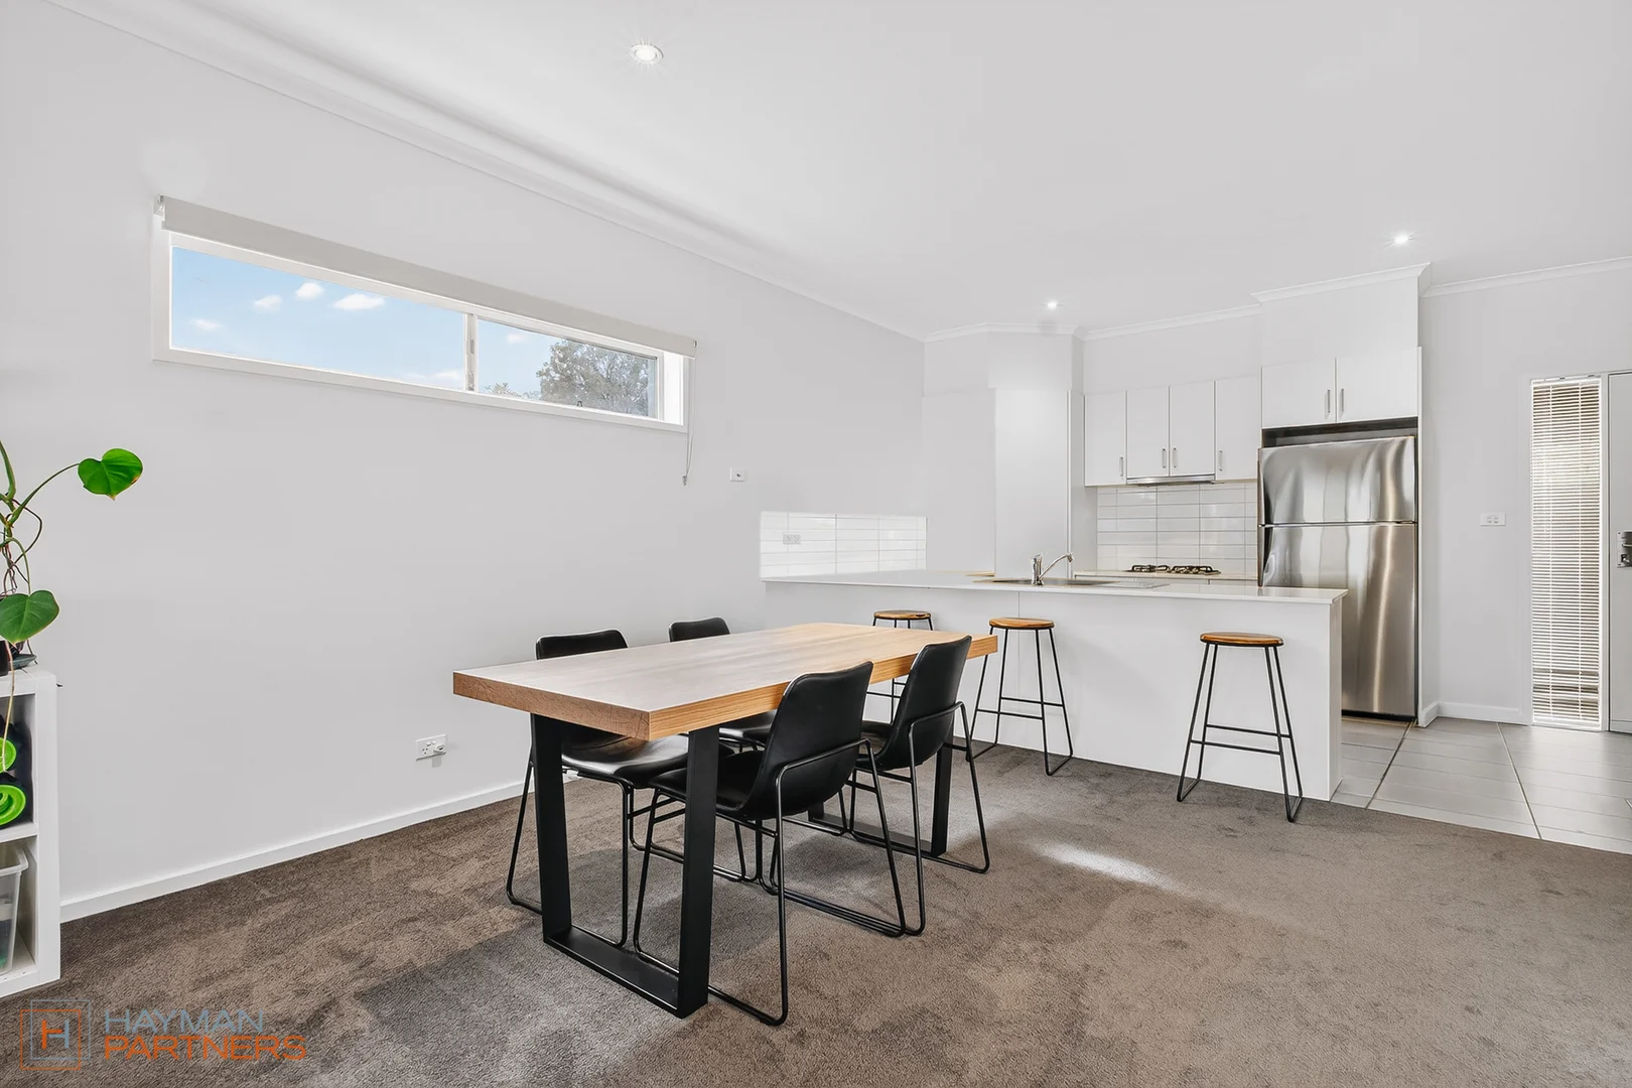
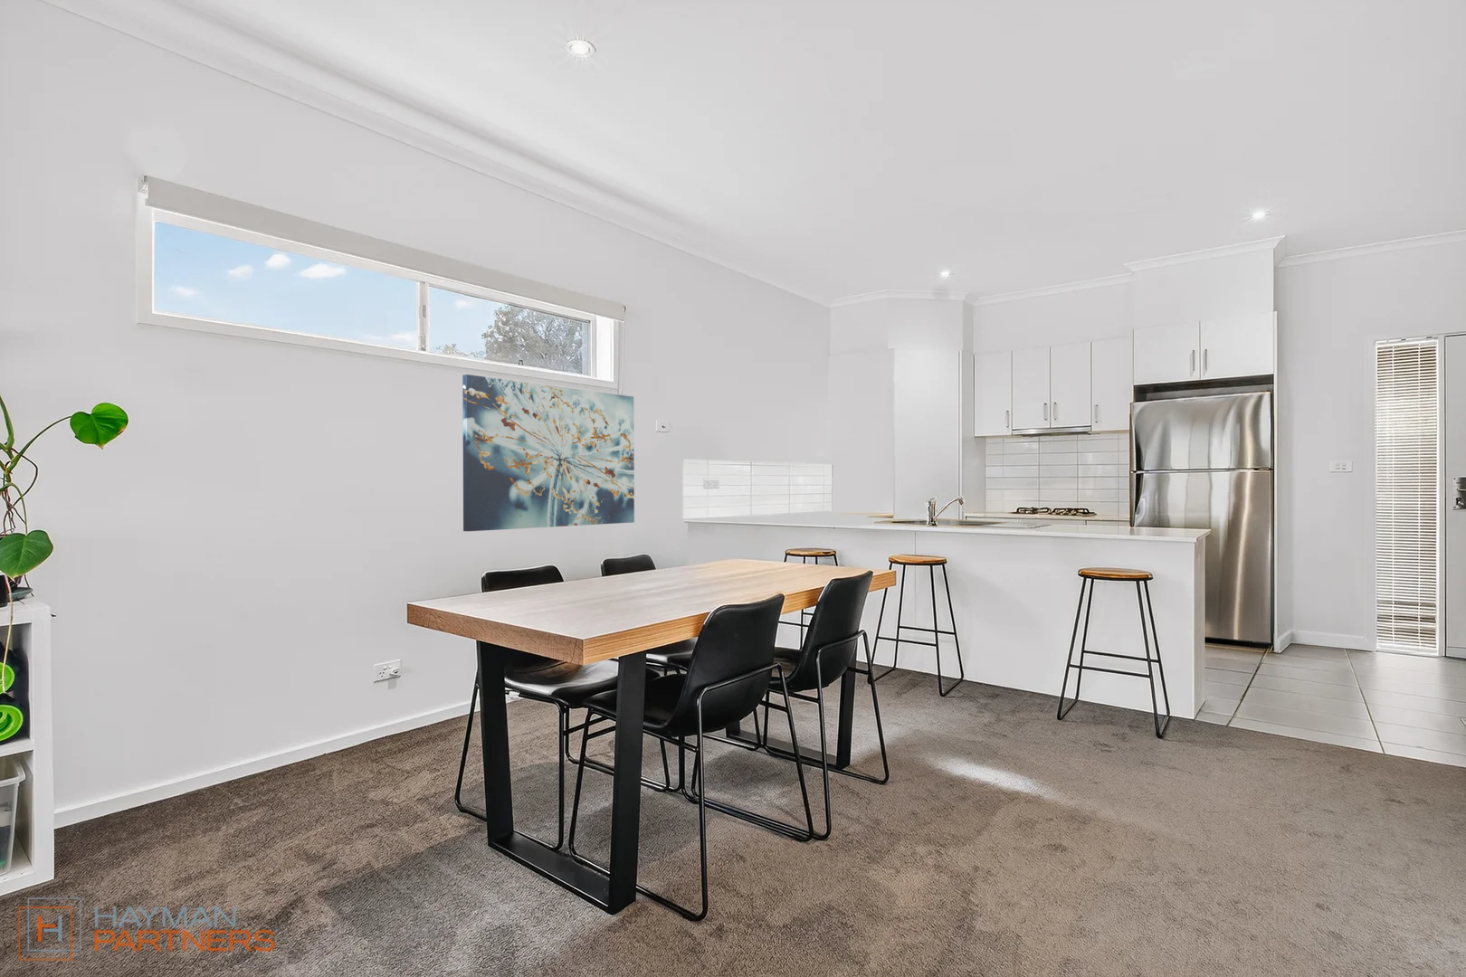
+ wall art (557, 456)
